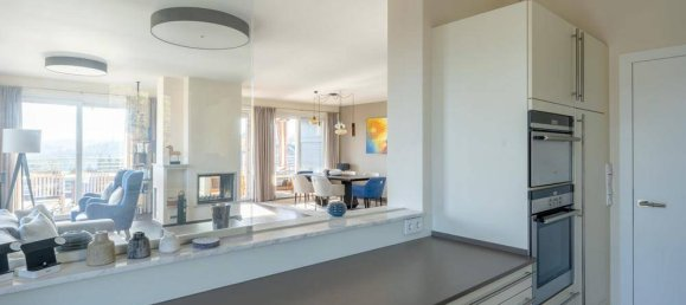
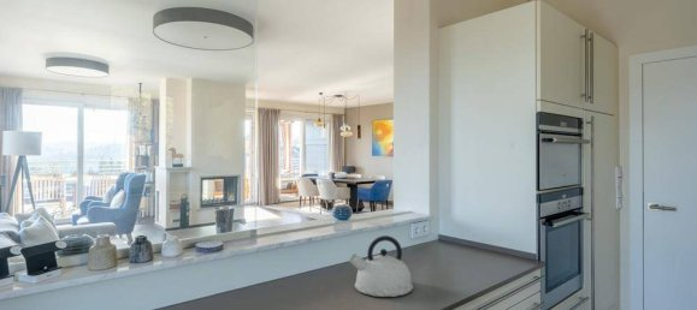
+ kettle (380, 261)
